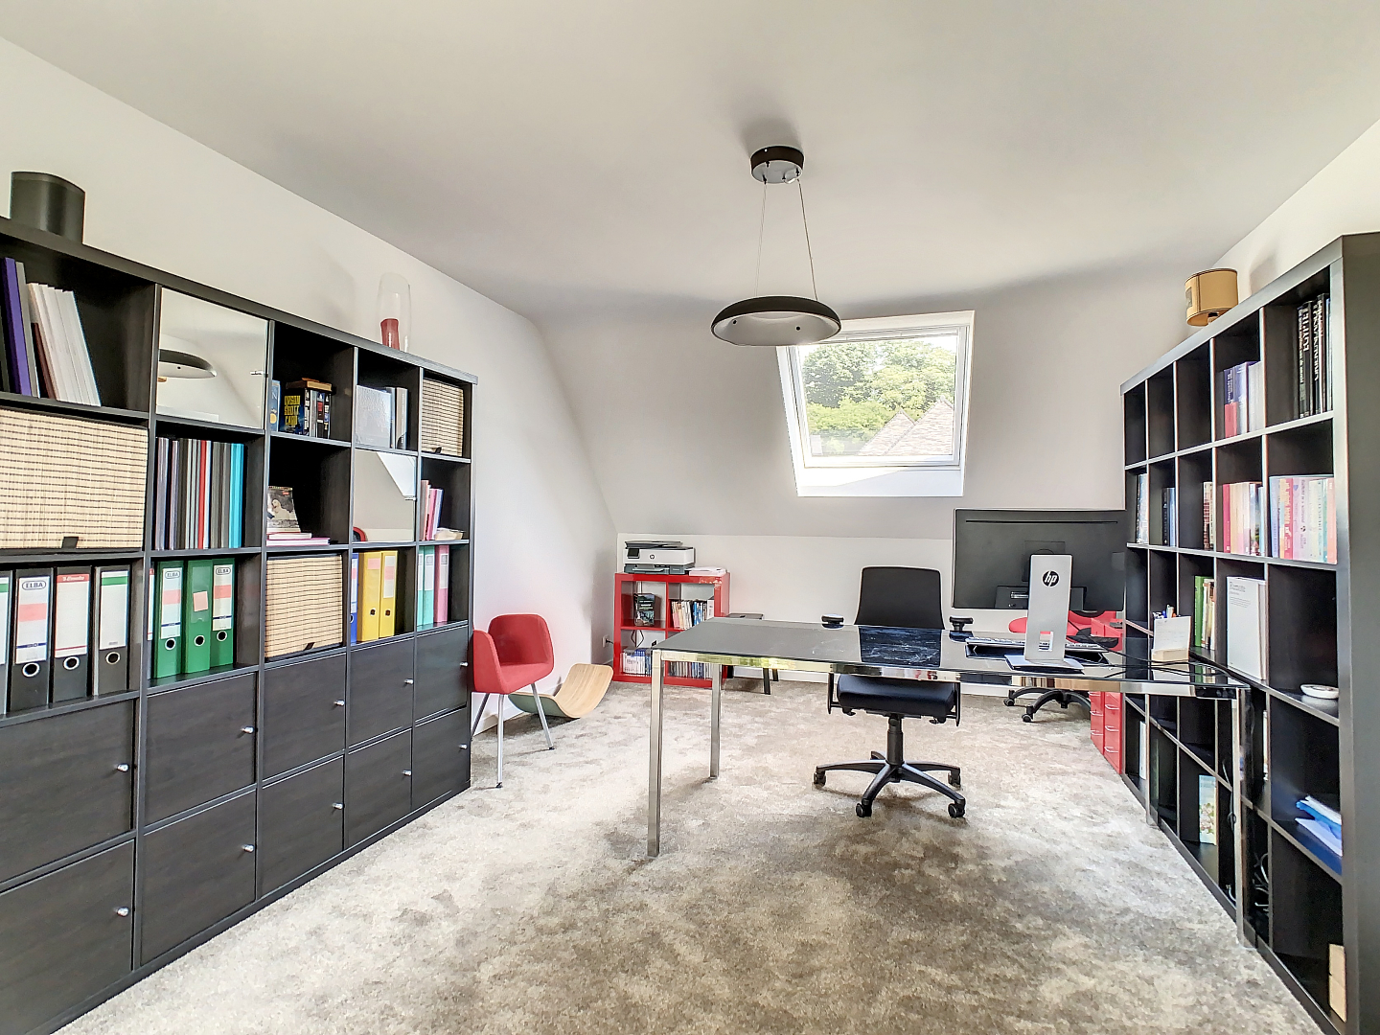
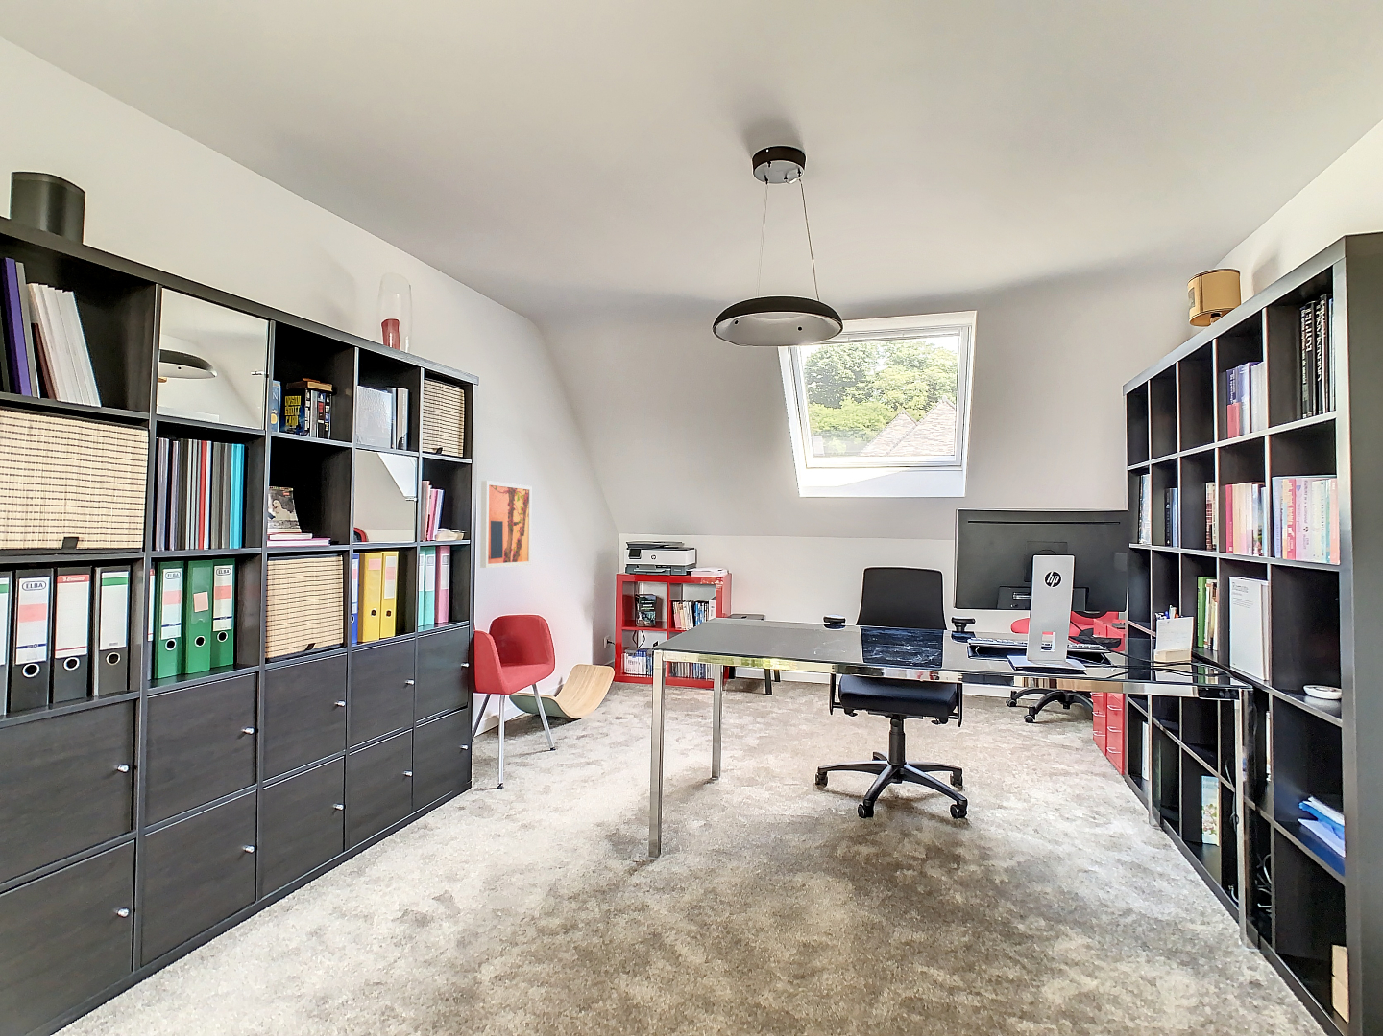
+ wall art (507, 525)
